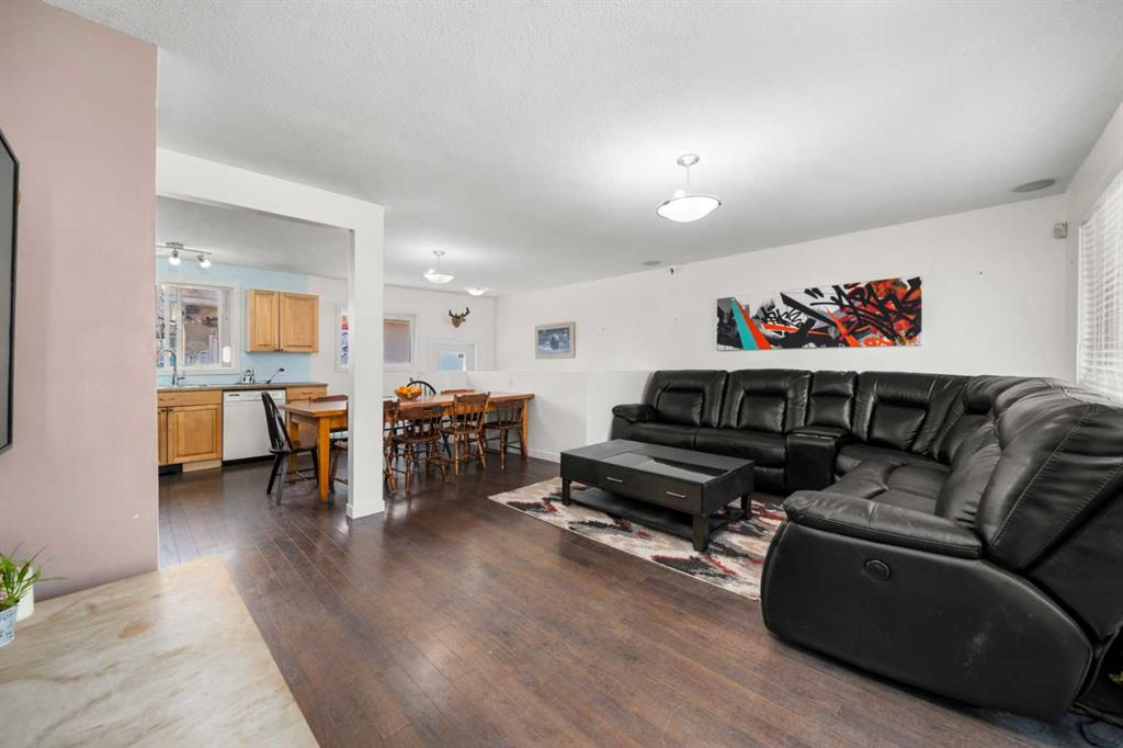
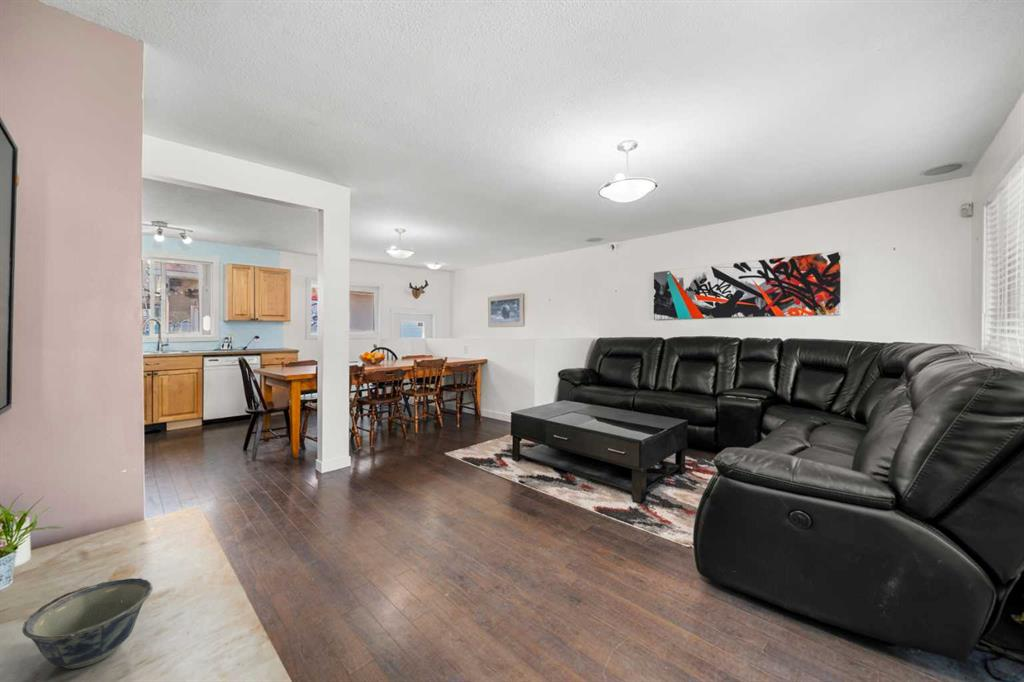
+ bowl (92, 627)
